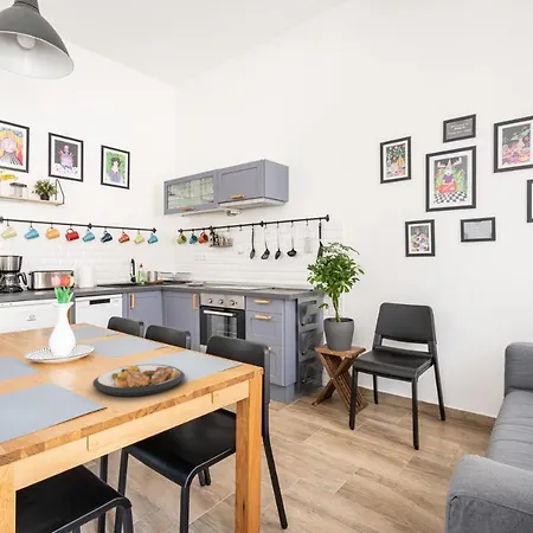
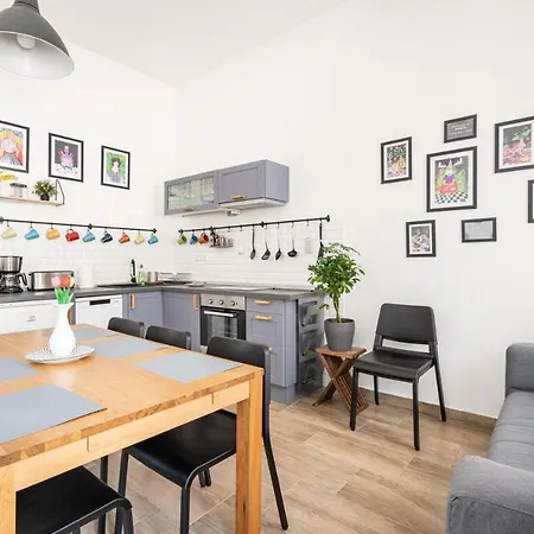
- plate (140, 375)
